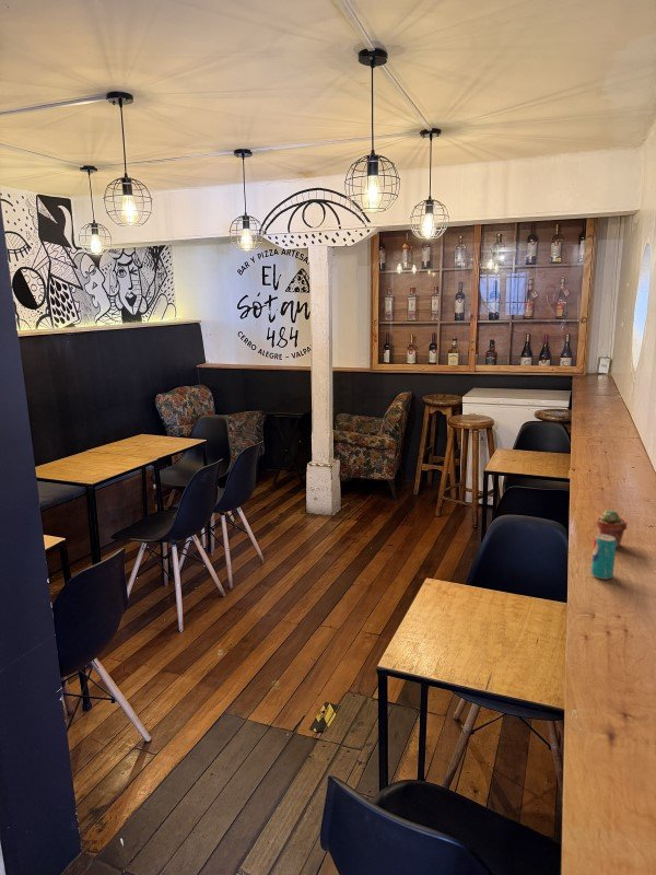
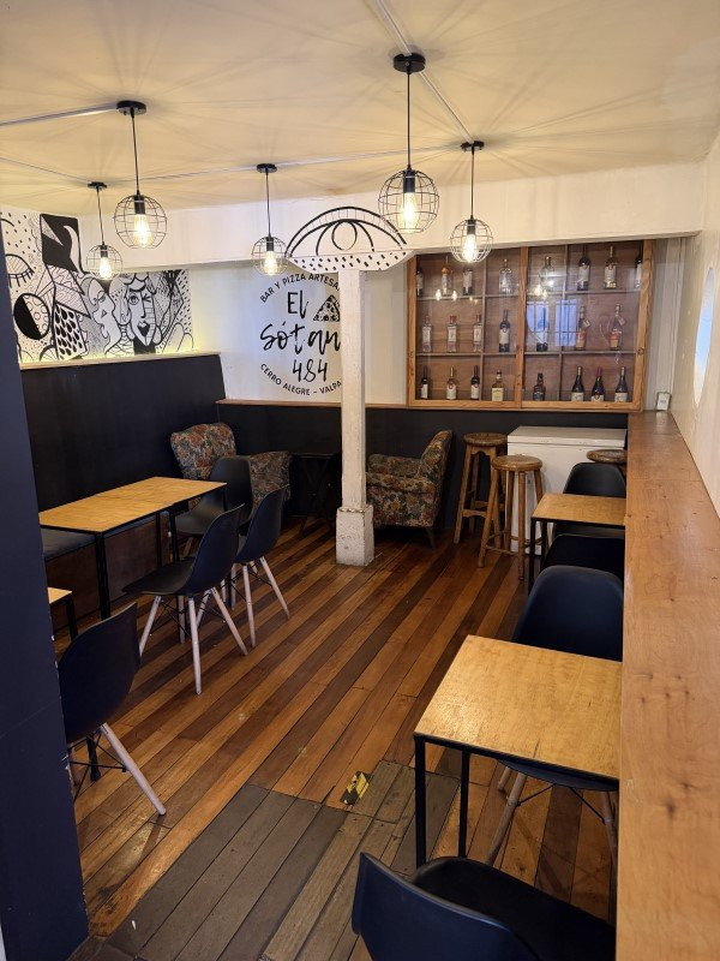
- beverage can (604, 556)
- potted succulent (611, 527)
